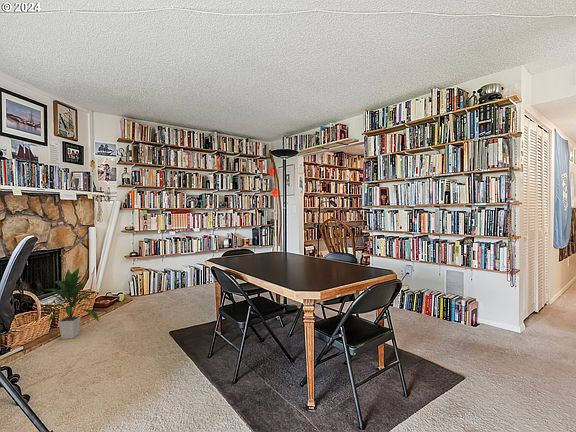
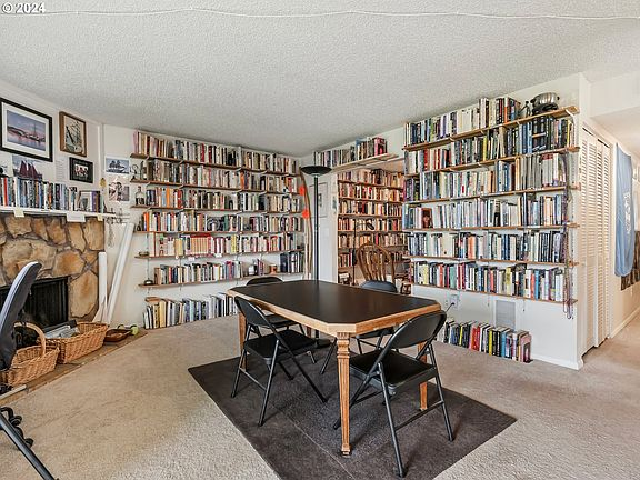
- indoor plant (70, 303)
